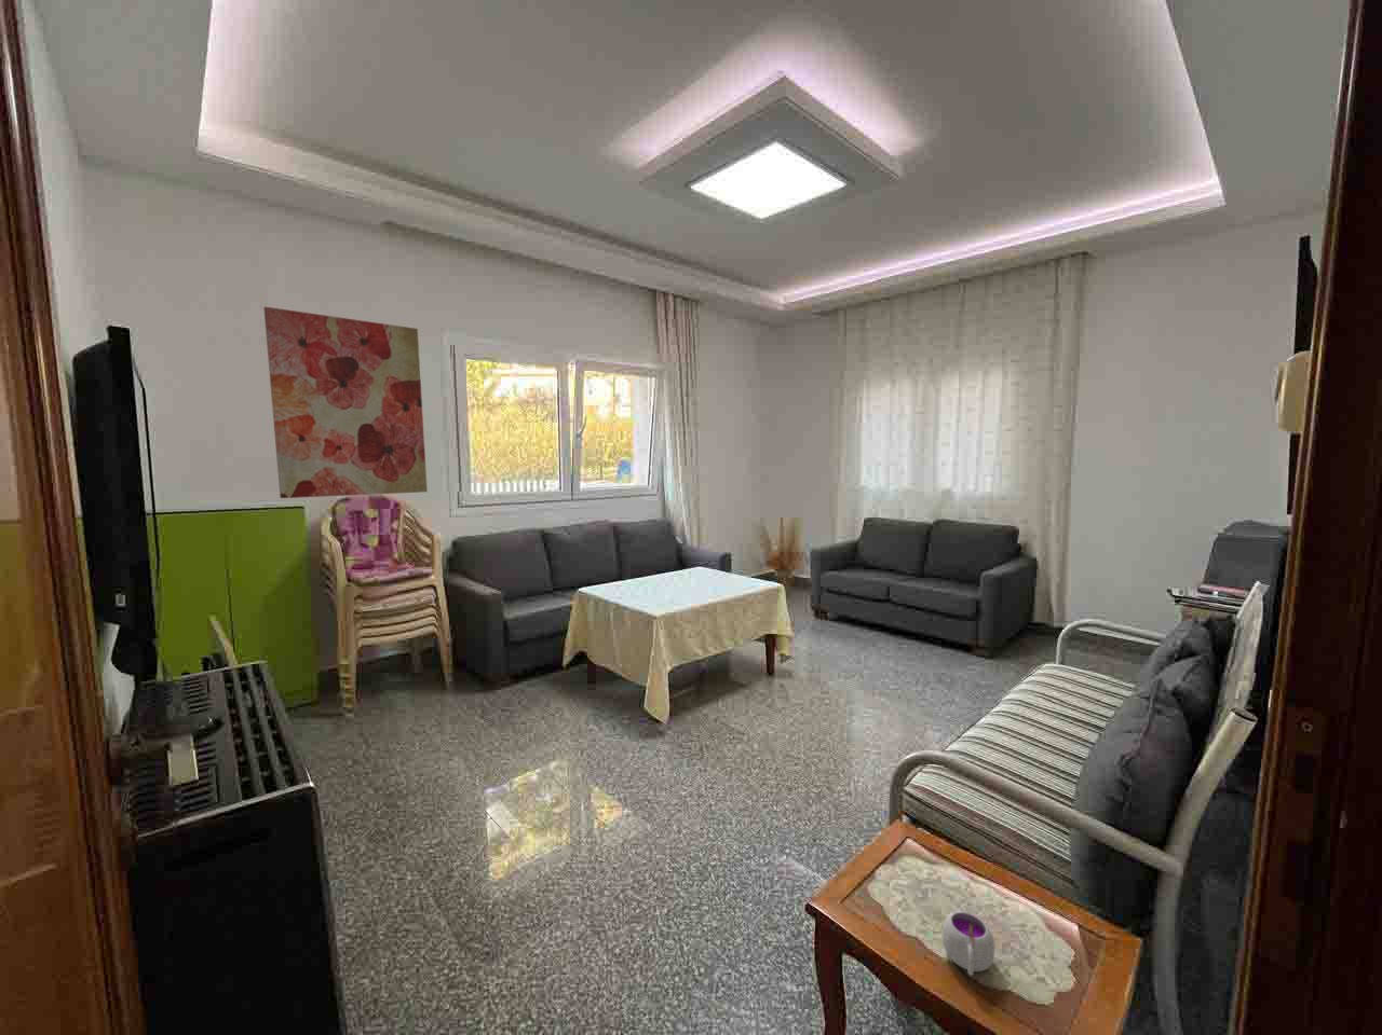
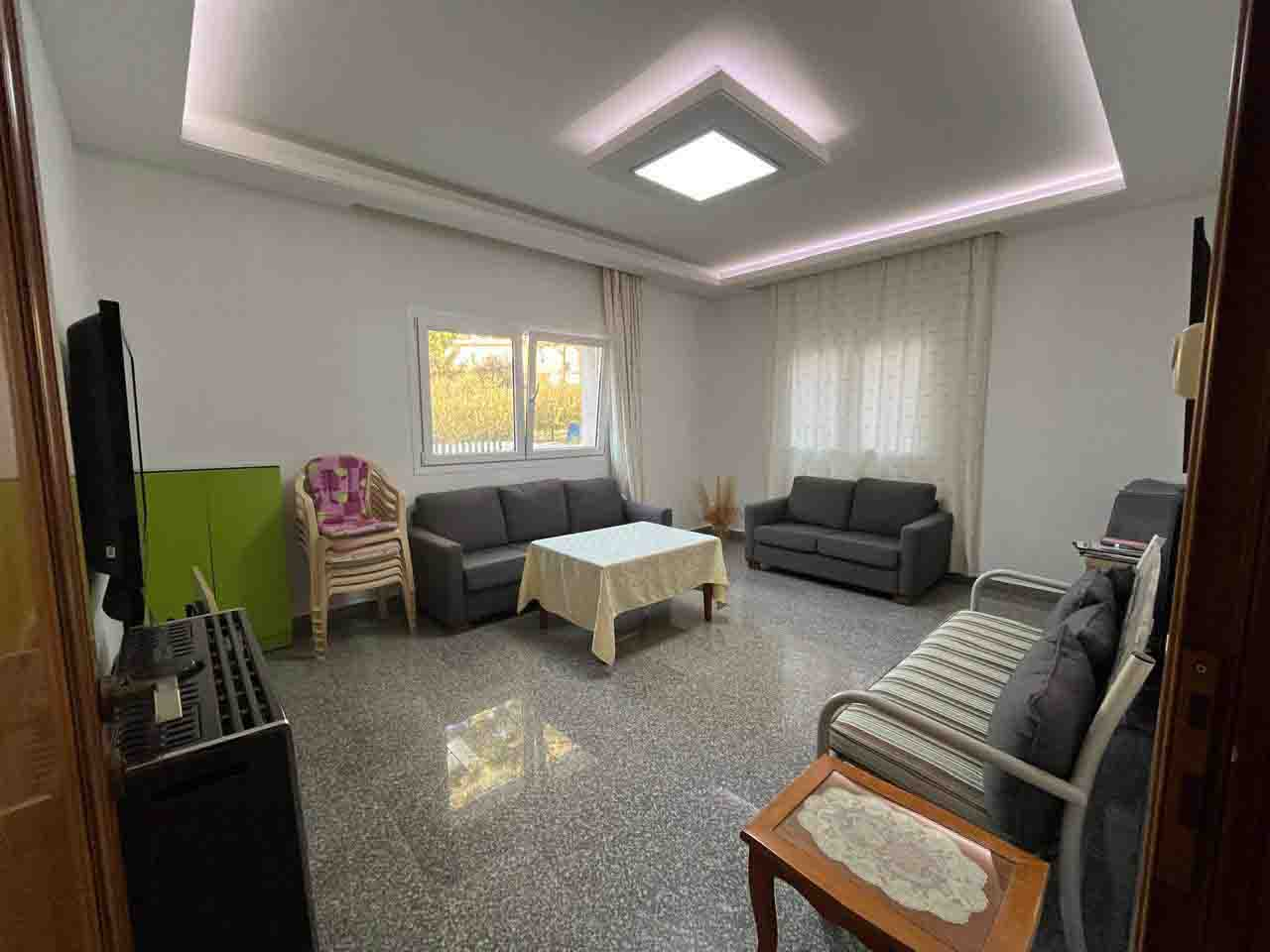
- wall art (353, 408)
- mug (968, 936)
